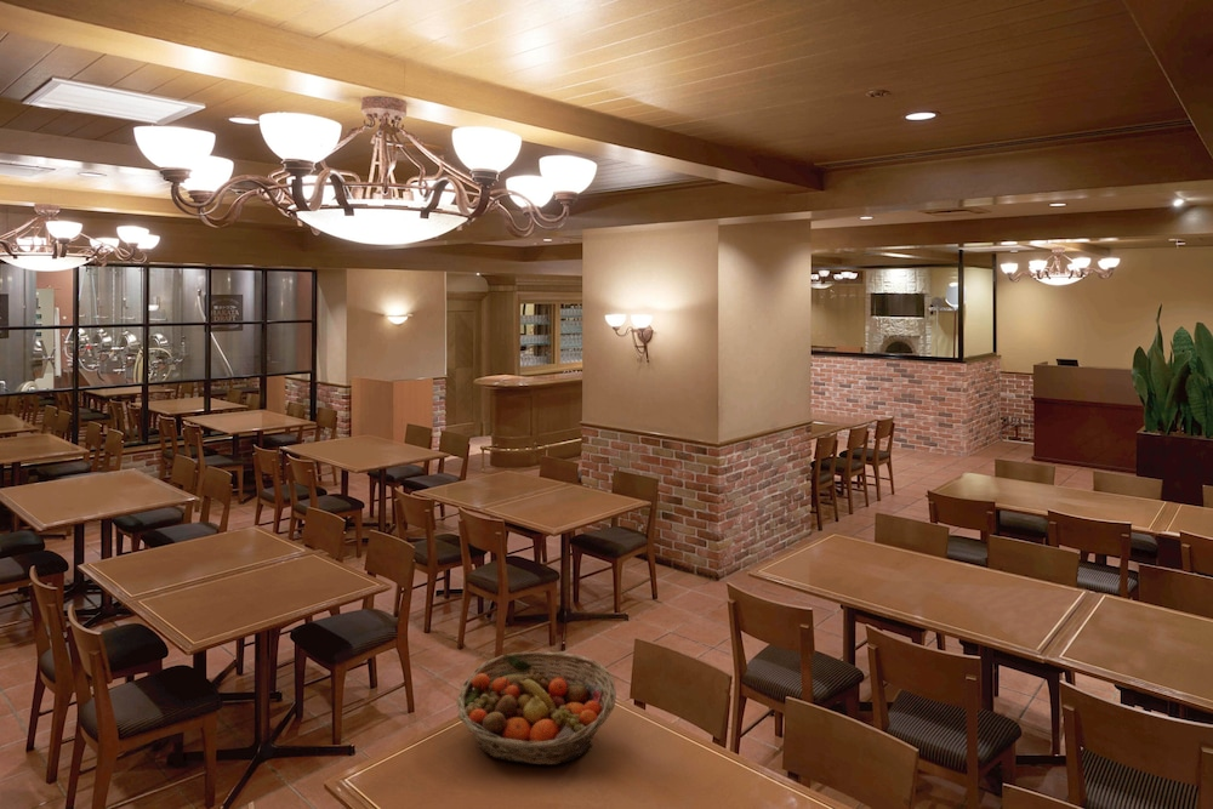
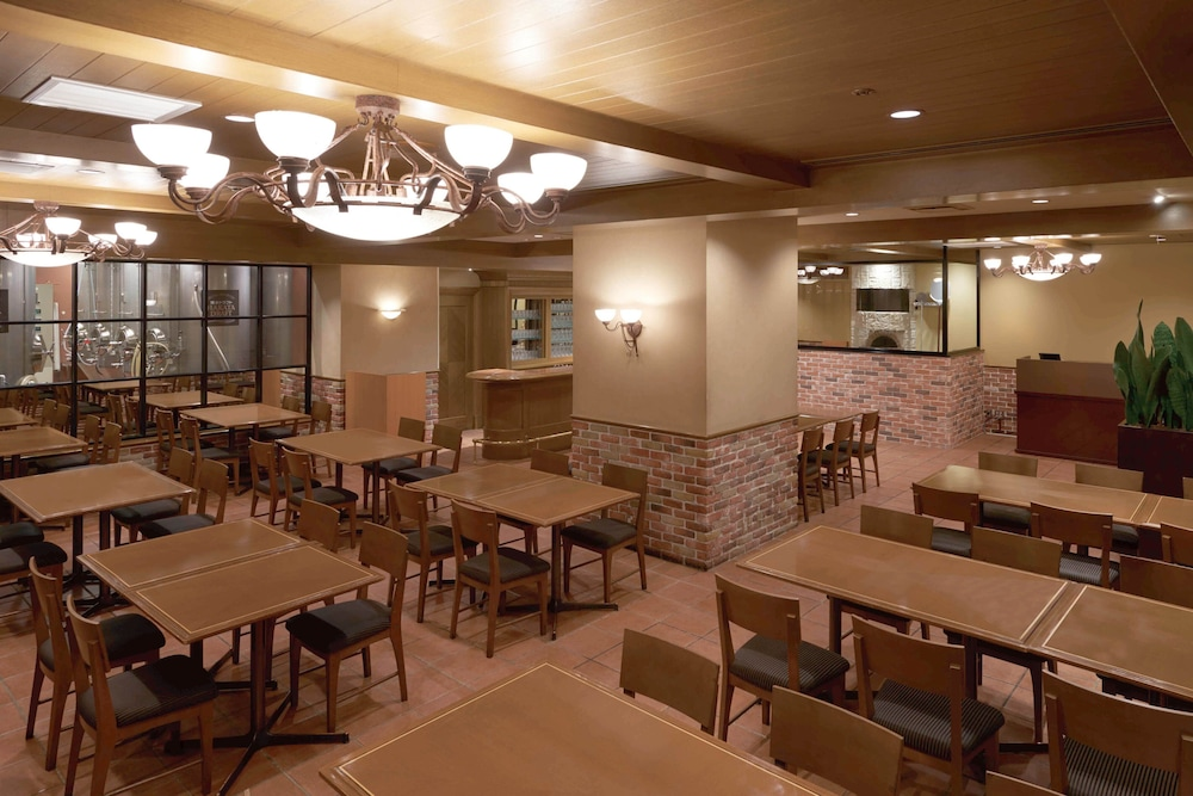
- fruit basket (536, 706)
